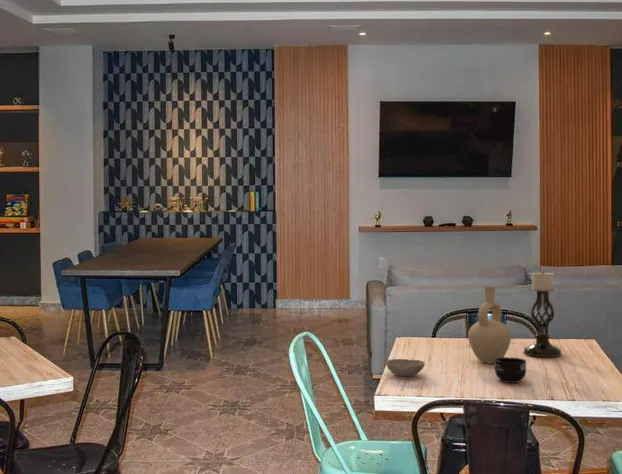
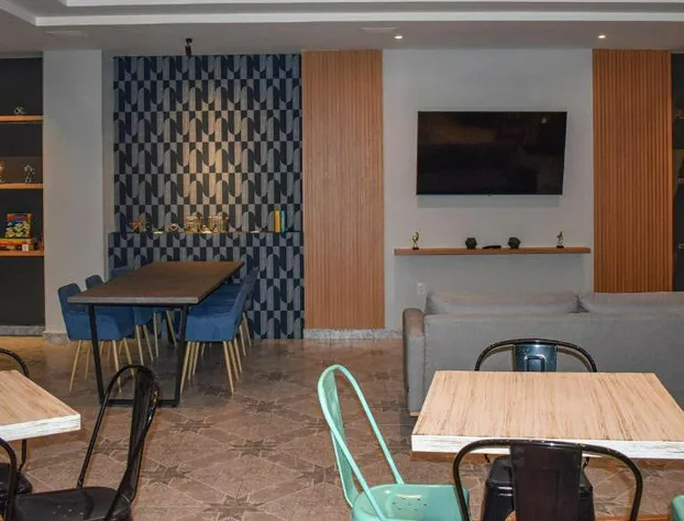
- bowl (405, 368)
- vase (489, 324)
- mug (510, 369)
- candle holder (544, 312)
